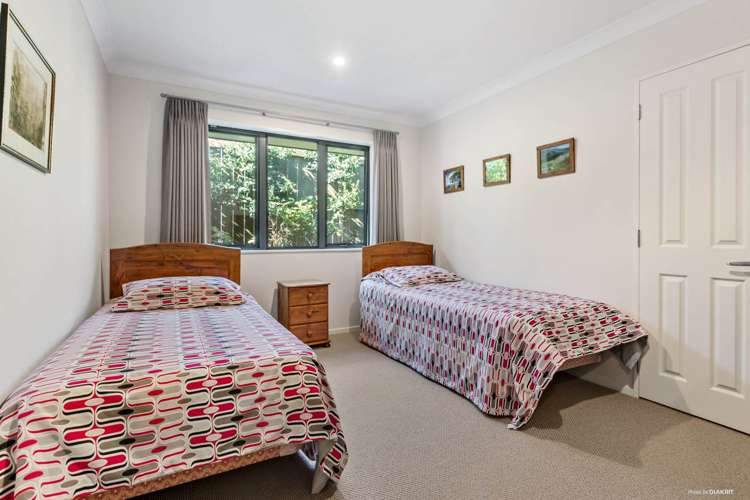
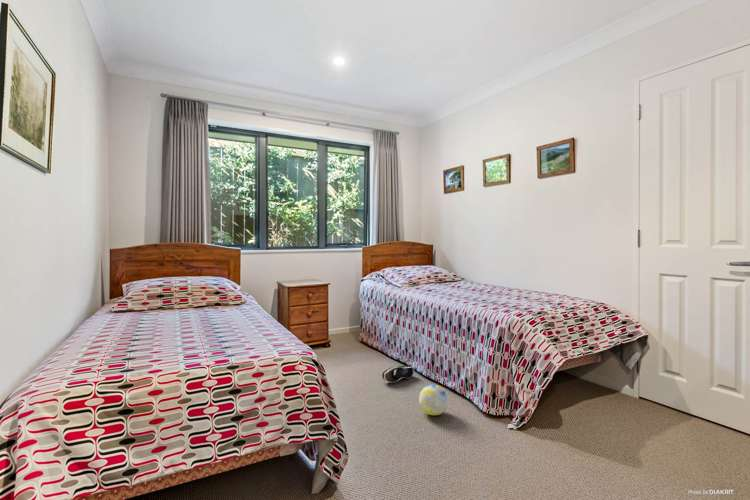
+ ball (433, 399)
+ shoe (396, 371)
